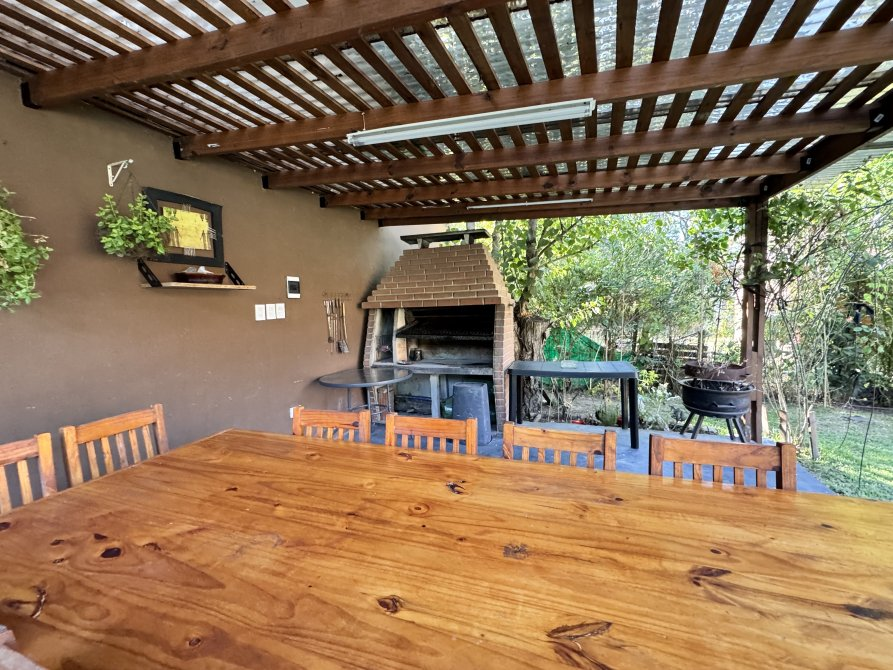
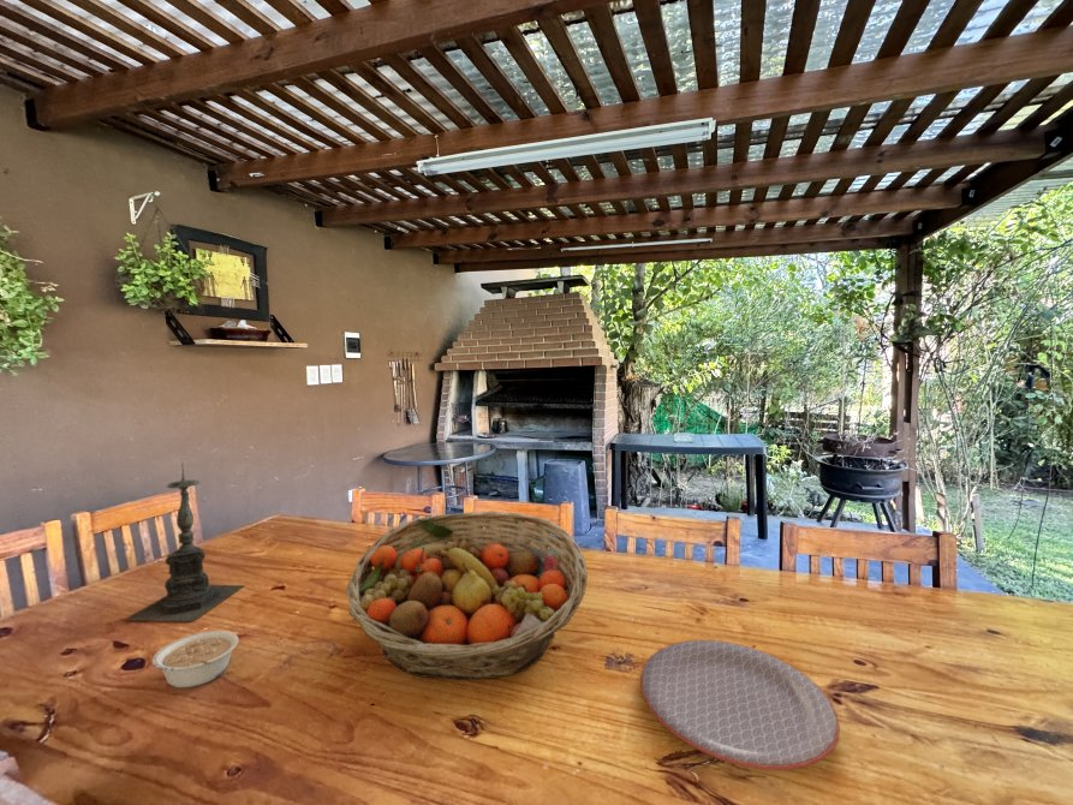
+ fruit basket (469, 585)
+ legume (199, 658)
+ plate (732, 698)
+ candle holder (184, 532)
